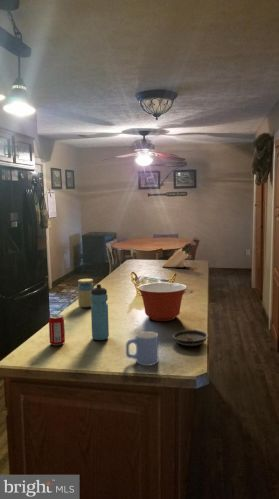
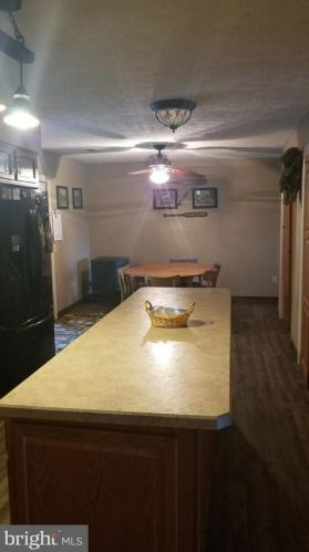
- saucer (190, 339)
- beverage can (56, 330)
- knife block (177, 254)
- mug (142, 348)
- mixing bowl (162, 302)
- jar (86, 293)
- water bottle (99, 311)
